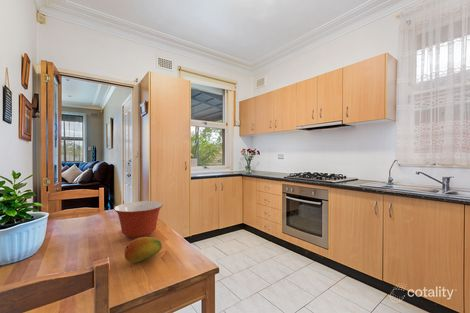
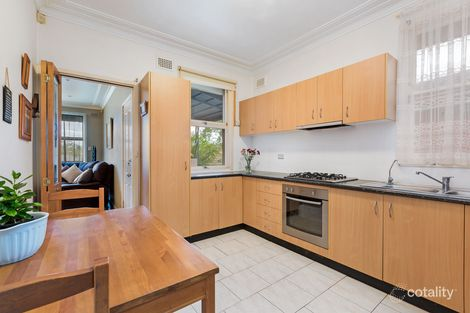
- mixing bowl (139, 220)
- fruit (144, 248)
